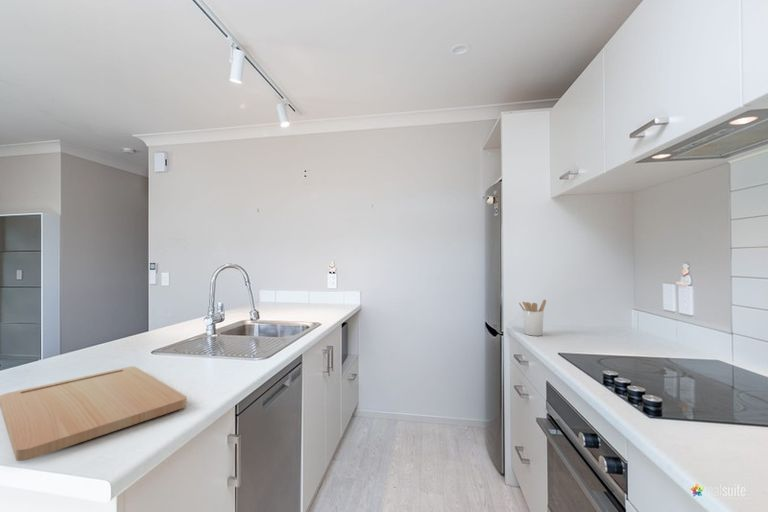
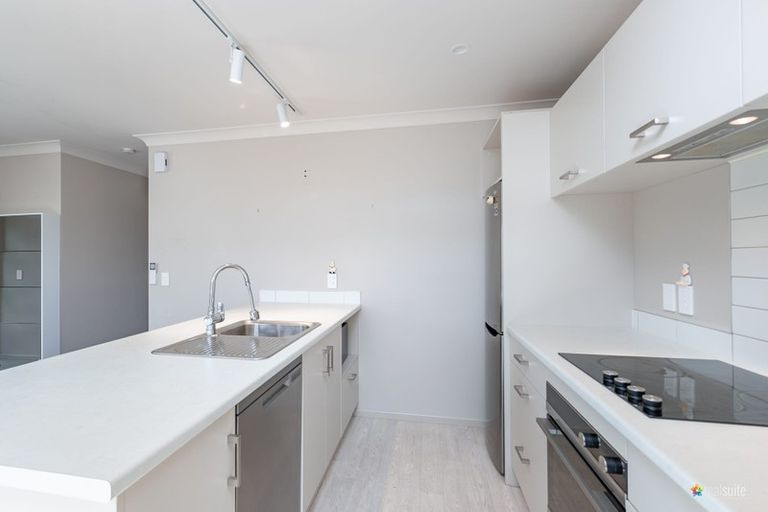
- utensil holder (532, 316)
- cutting board (92, 400)
